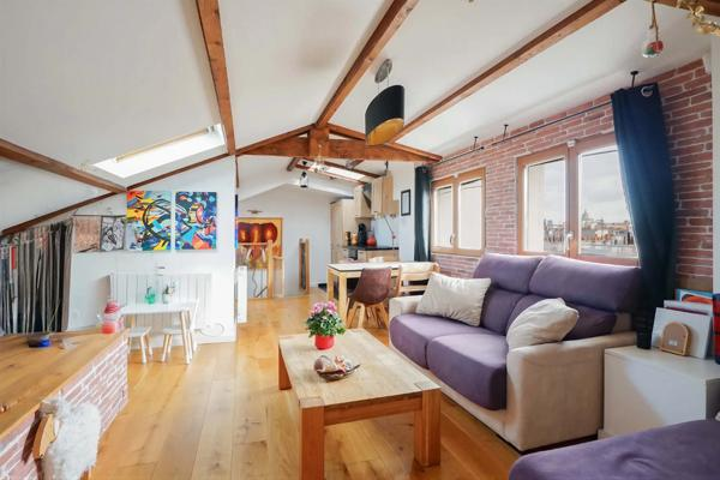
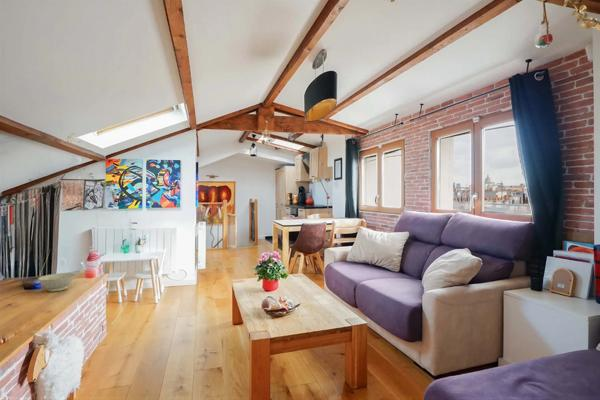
+ bowl (57, 282)
